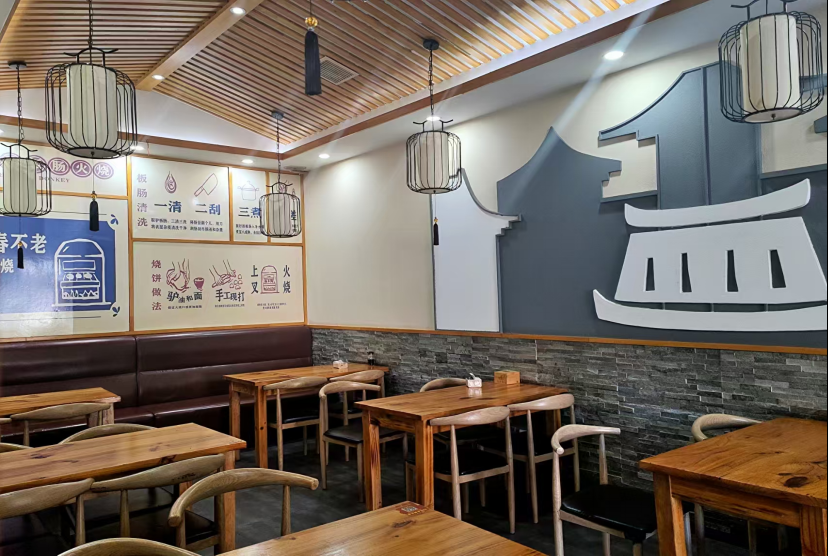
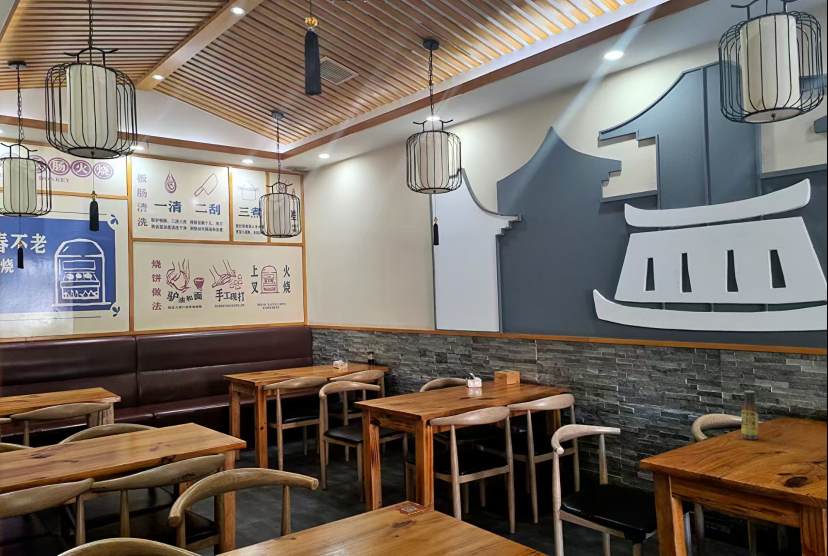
+ sauce bottle (749, 414)
